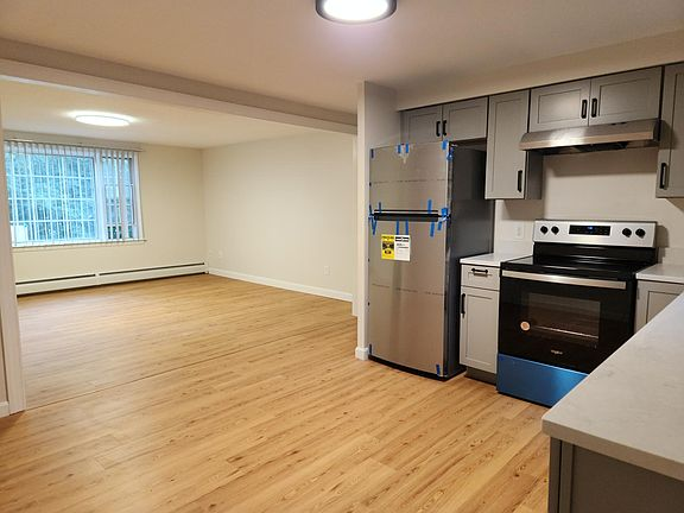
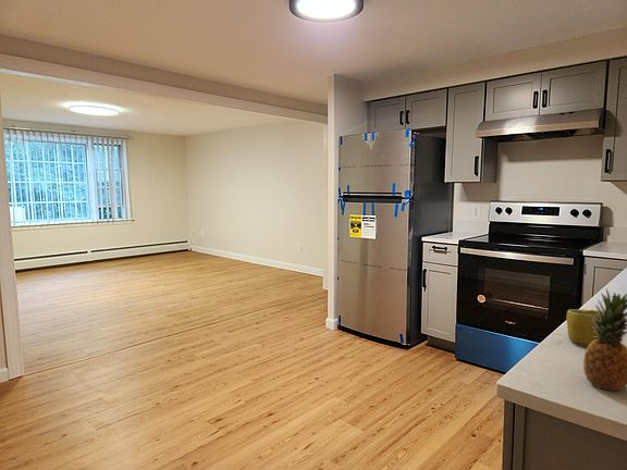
+ fruit (608, 336)
+ mug (587, 324)
